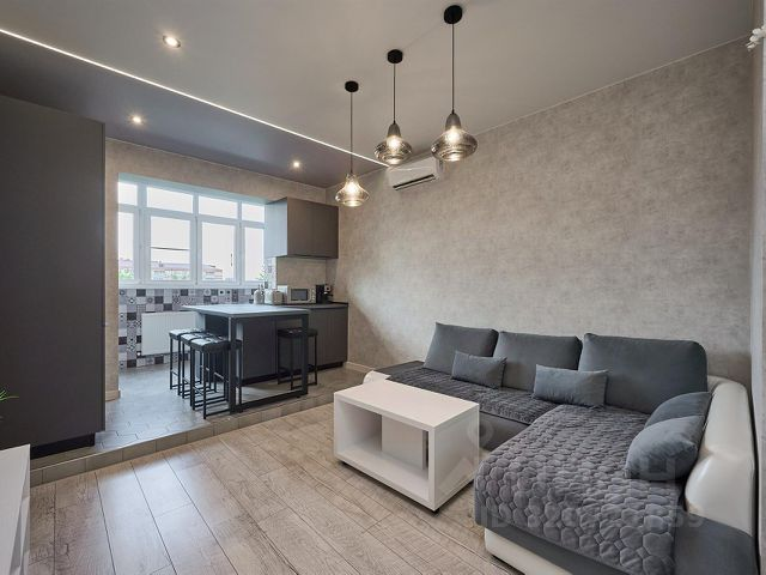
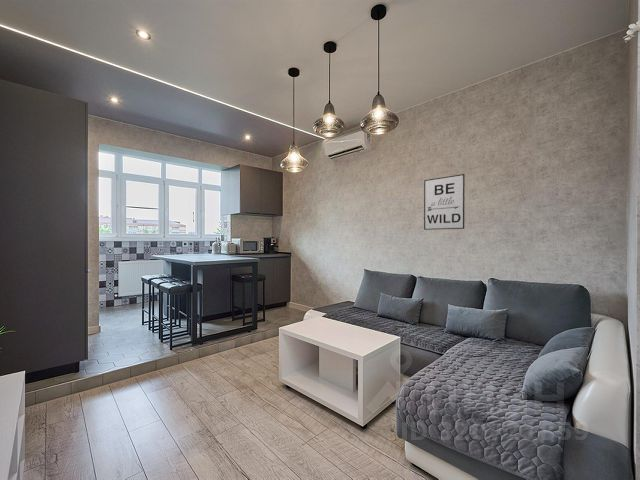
+ wall art (443, 203)
